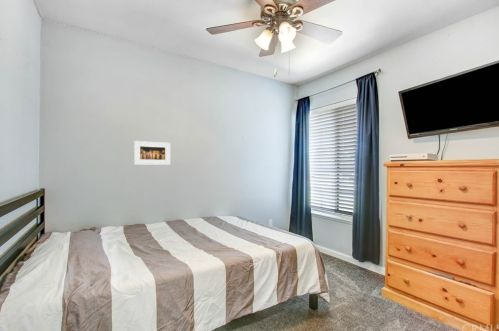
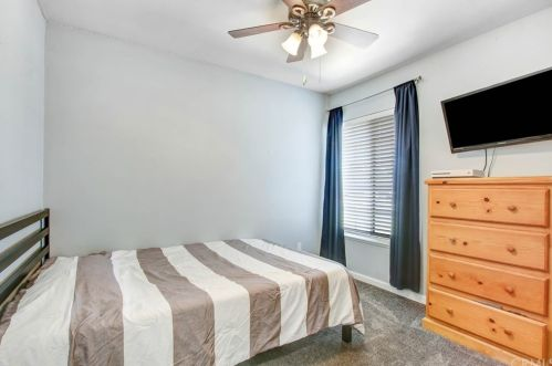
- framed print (152, 153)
